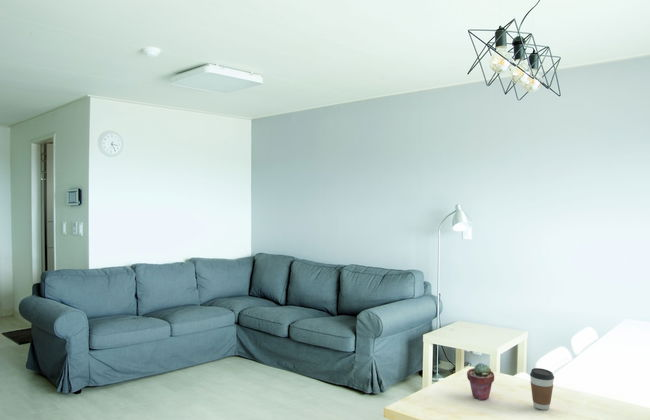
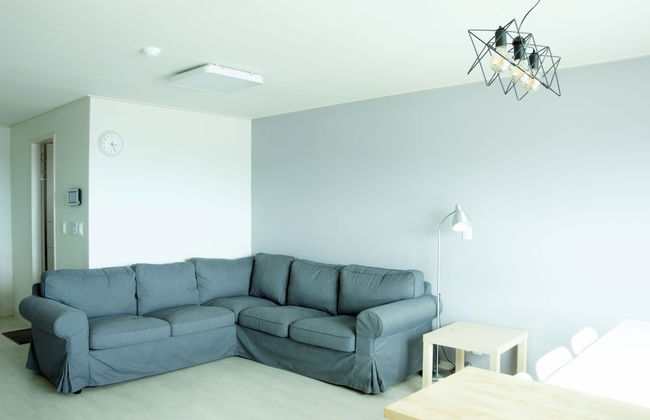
- potted succulent (480, 379)
- coffee cup (541, 389)
